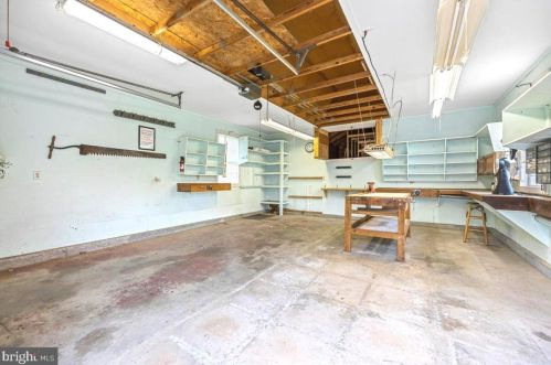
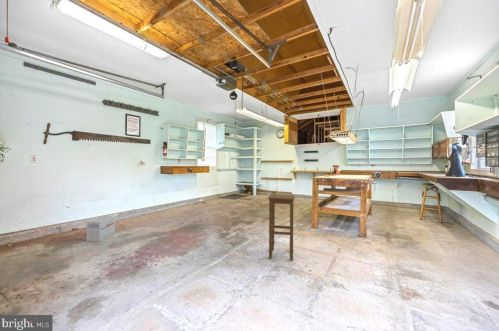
+ stool (281, 226)
+ cardboard box (101, 228)
